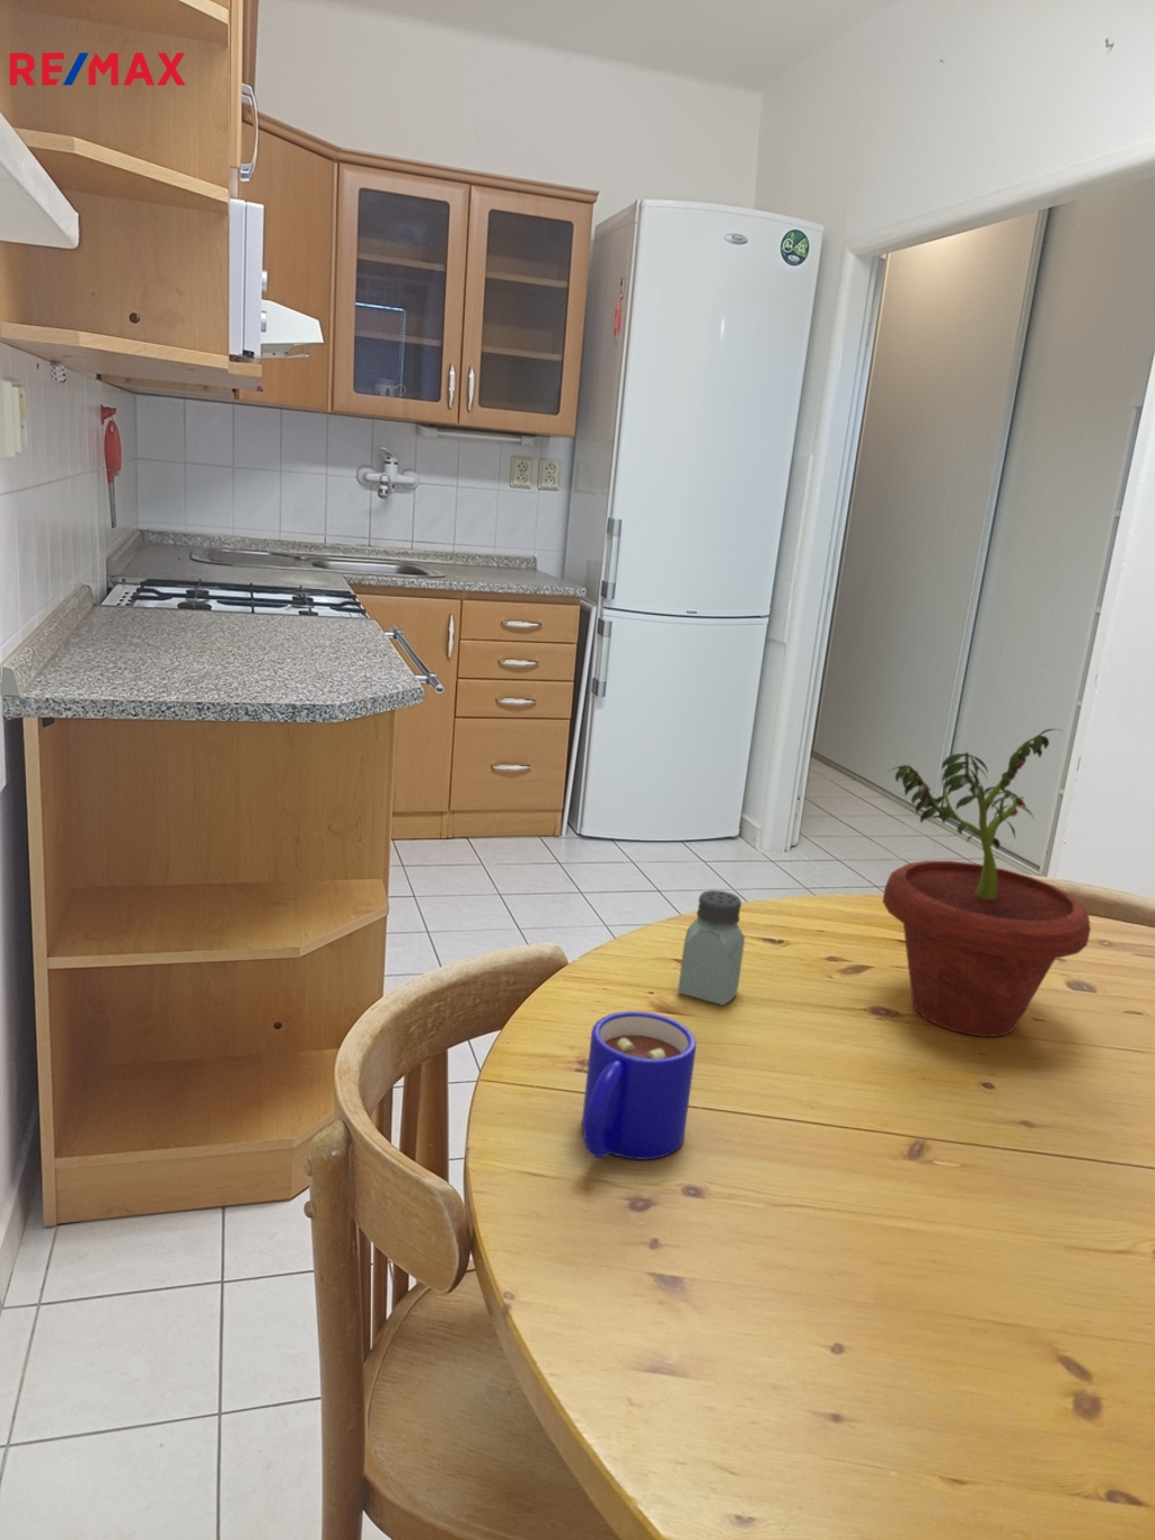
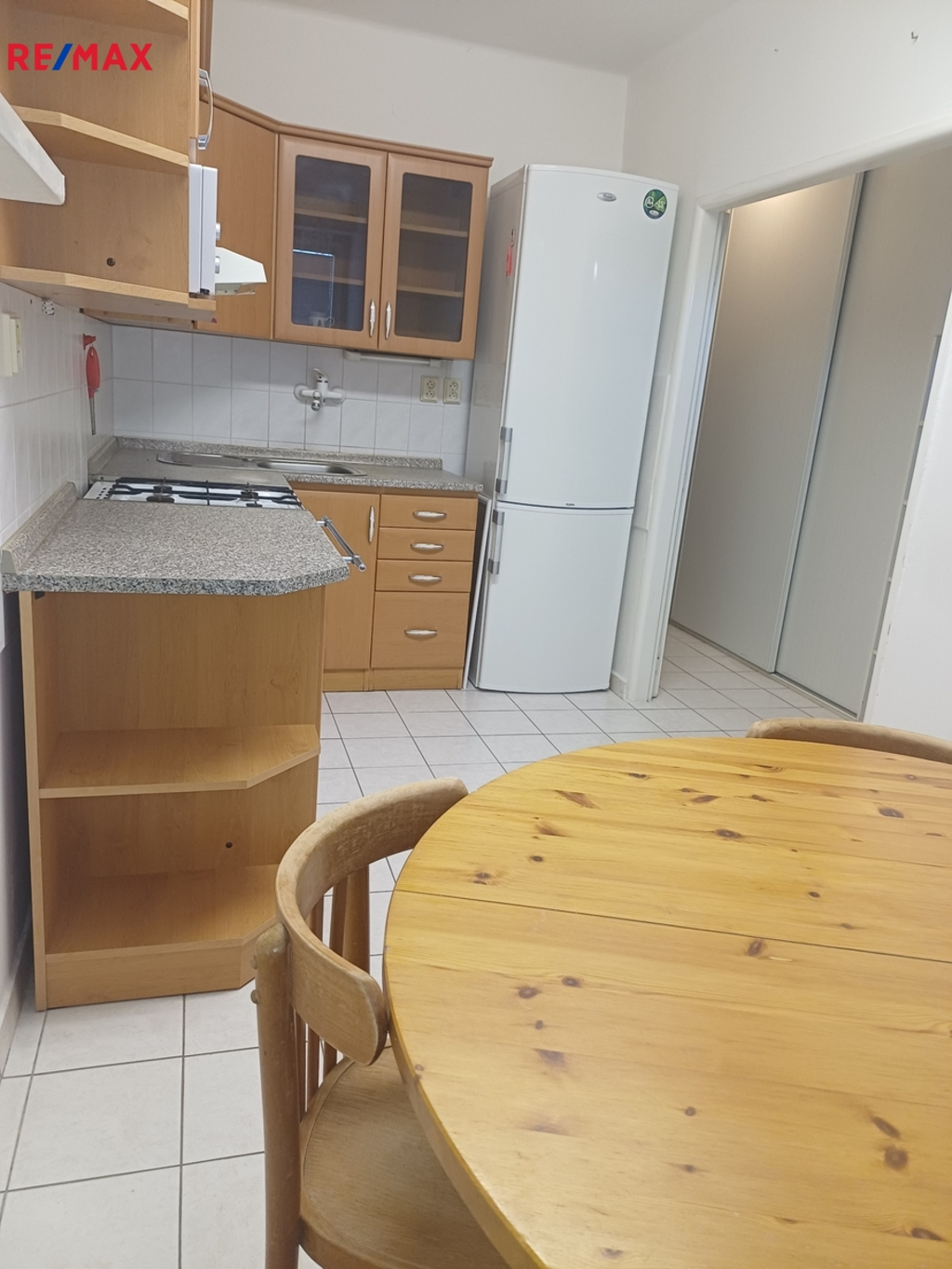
- potted plant (985, 871)
- saltshaker (713, 944)
- mug (627, 1095)
